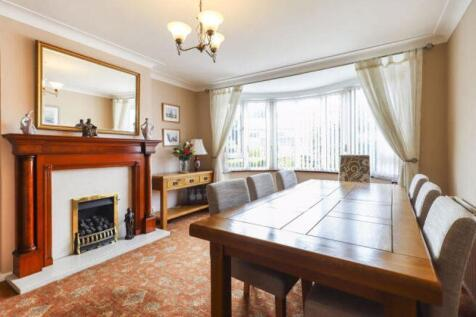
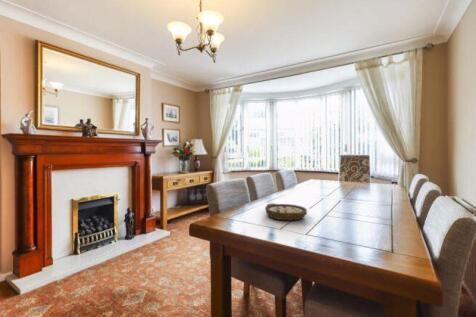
+ bowl (285, 212)
